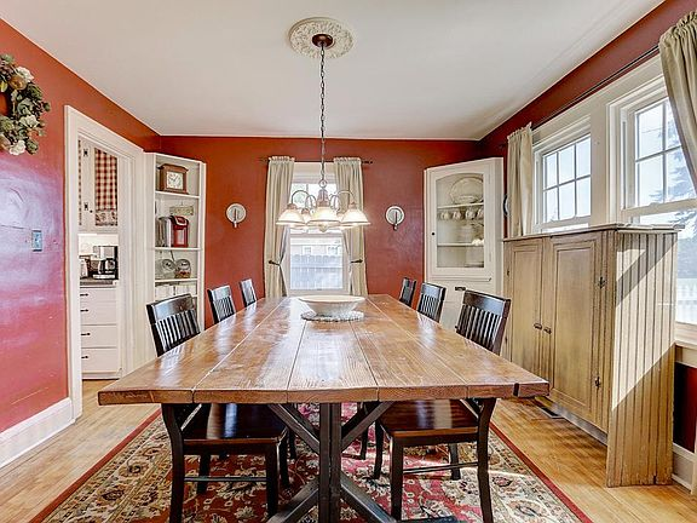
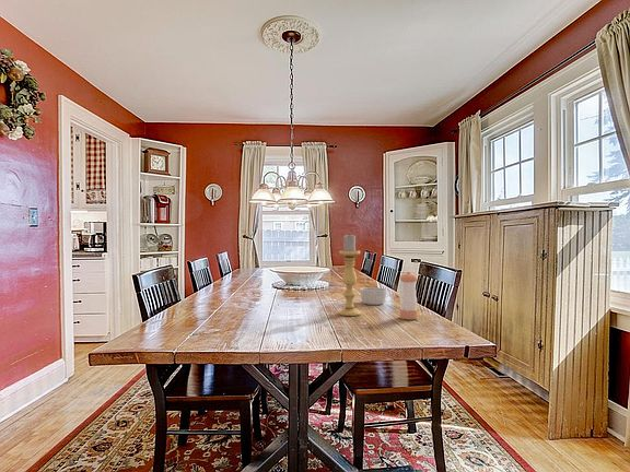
+ pepper shaker (408, 294)
+ candle holder (349, 273)
+ ramekin (373, 295)
